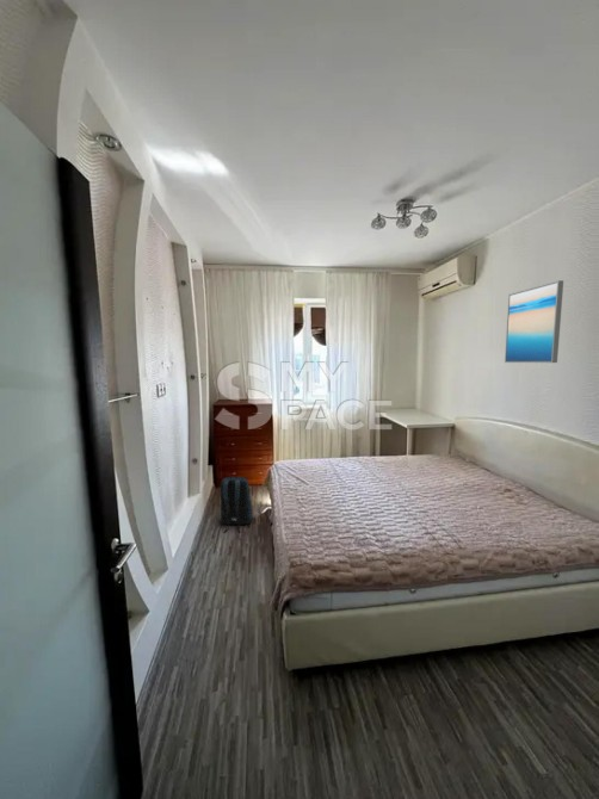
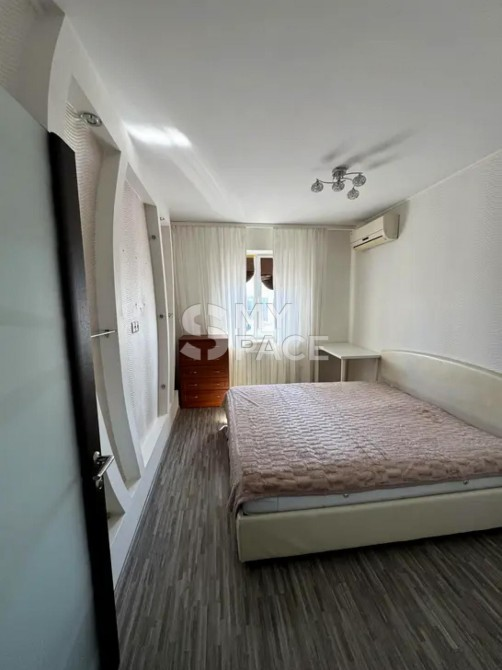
- wall art (531, 326)
- backpack (234, 500)
